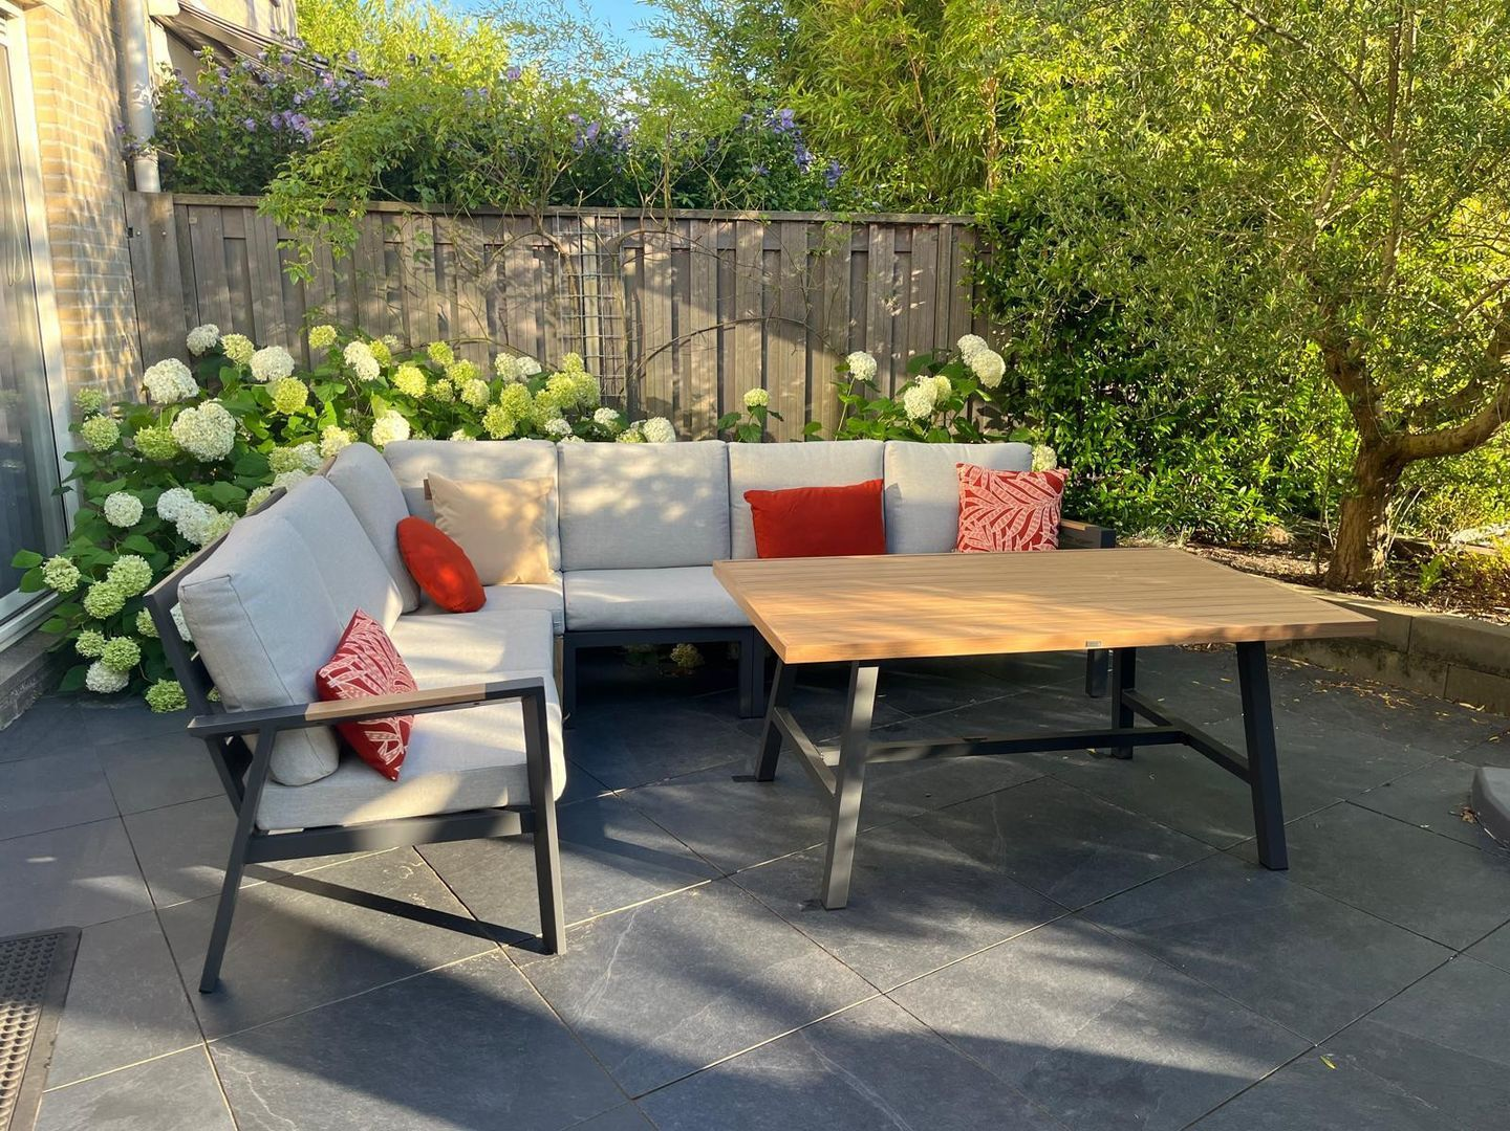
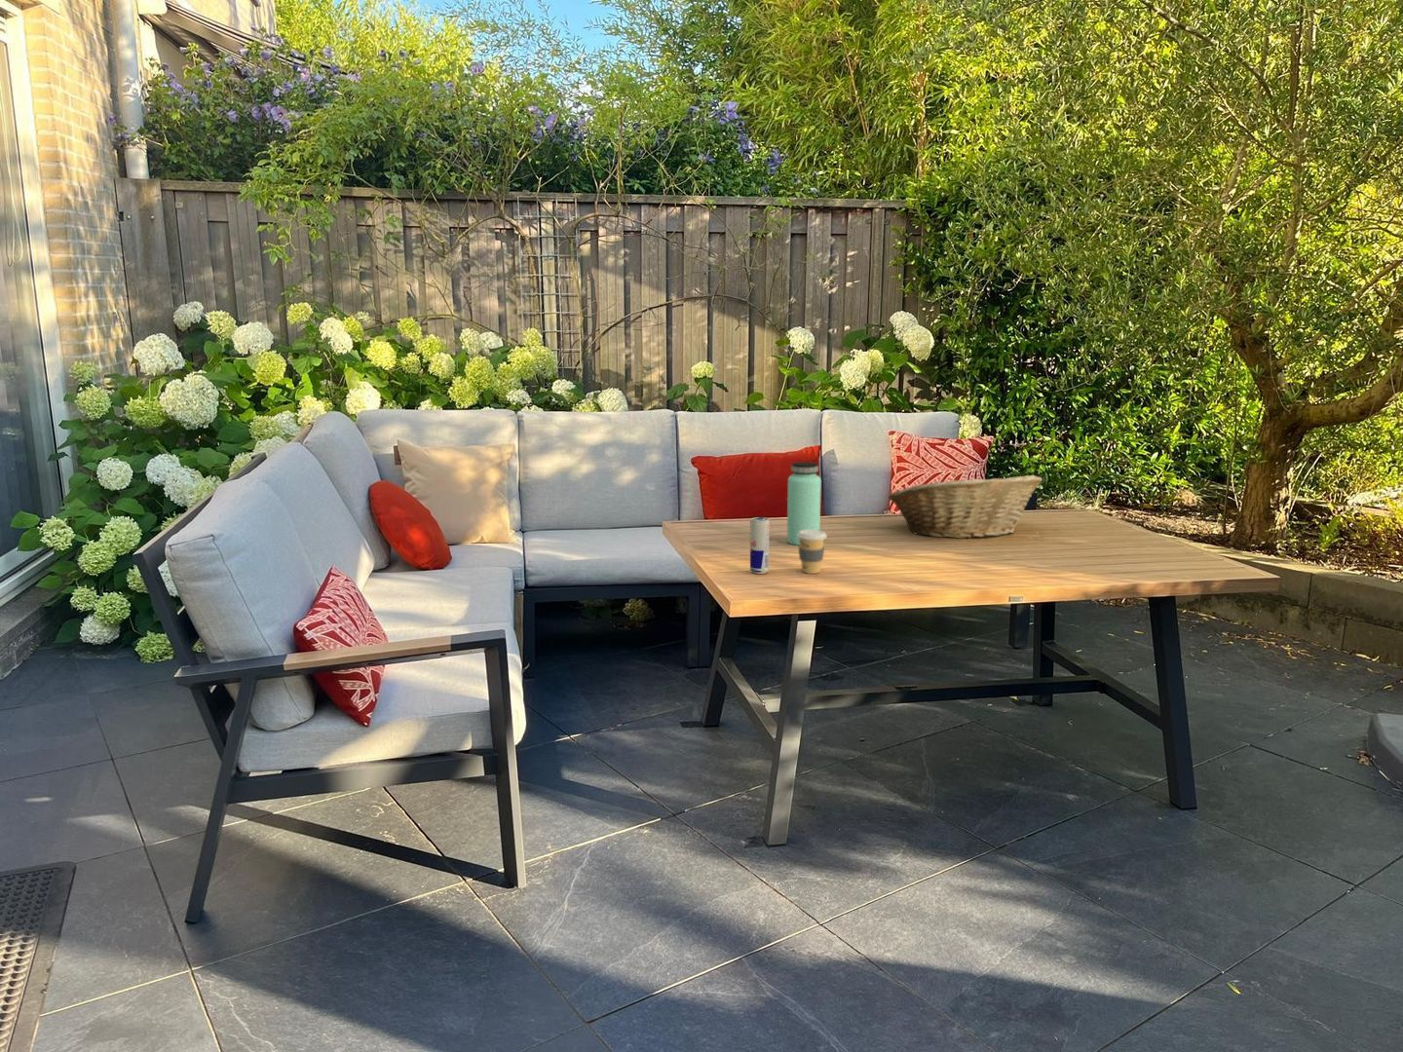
+ bottle (804, 503)
+ coffee cup (811, 551)
+ beverage can (759, 546)
+ fruit basket (964, 499)
